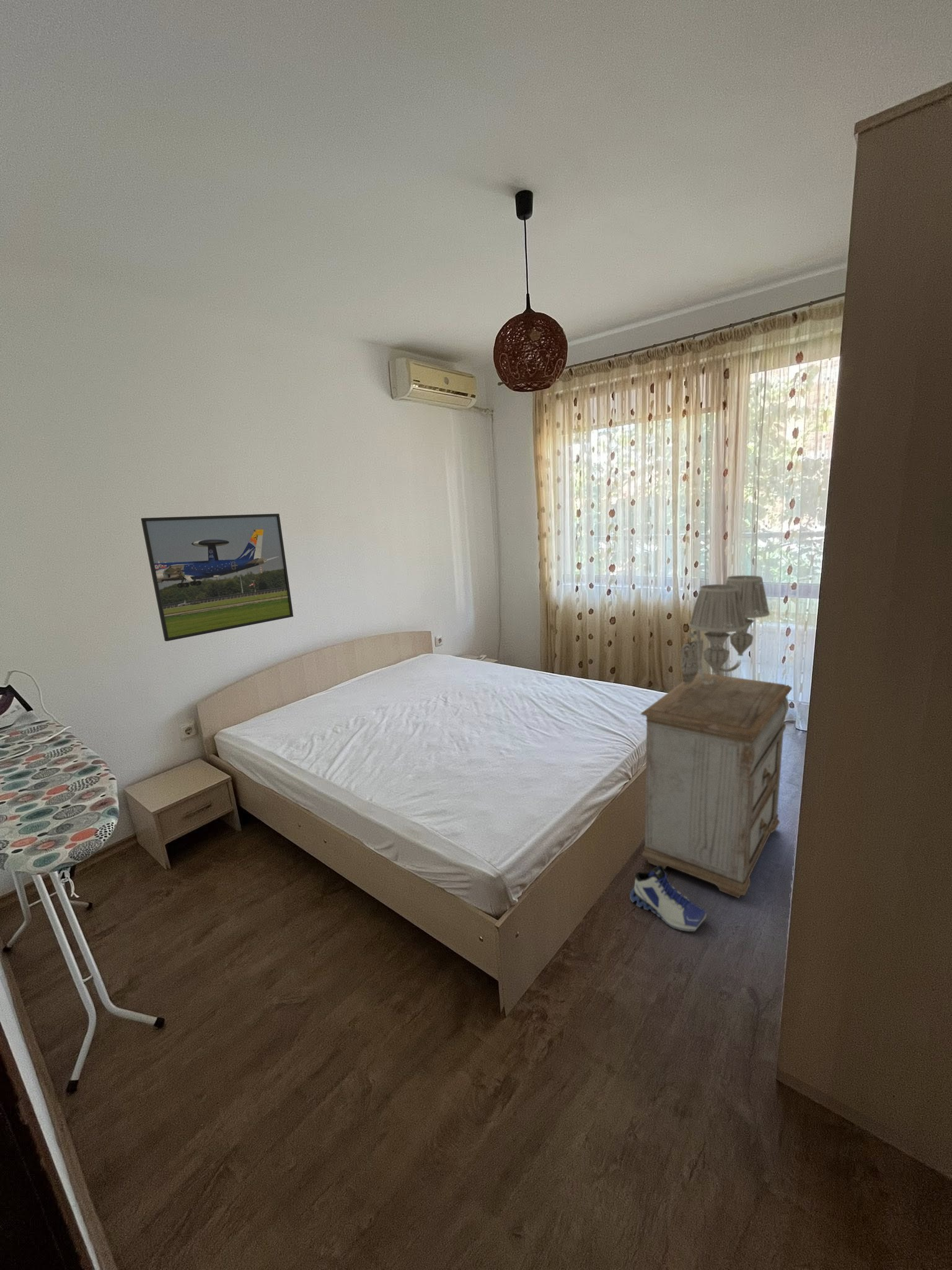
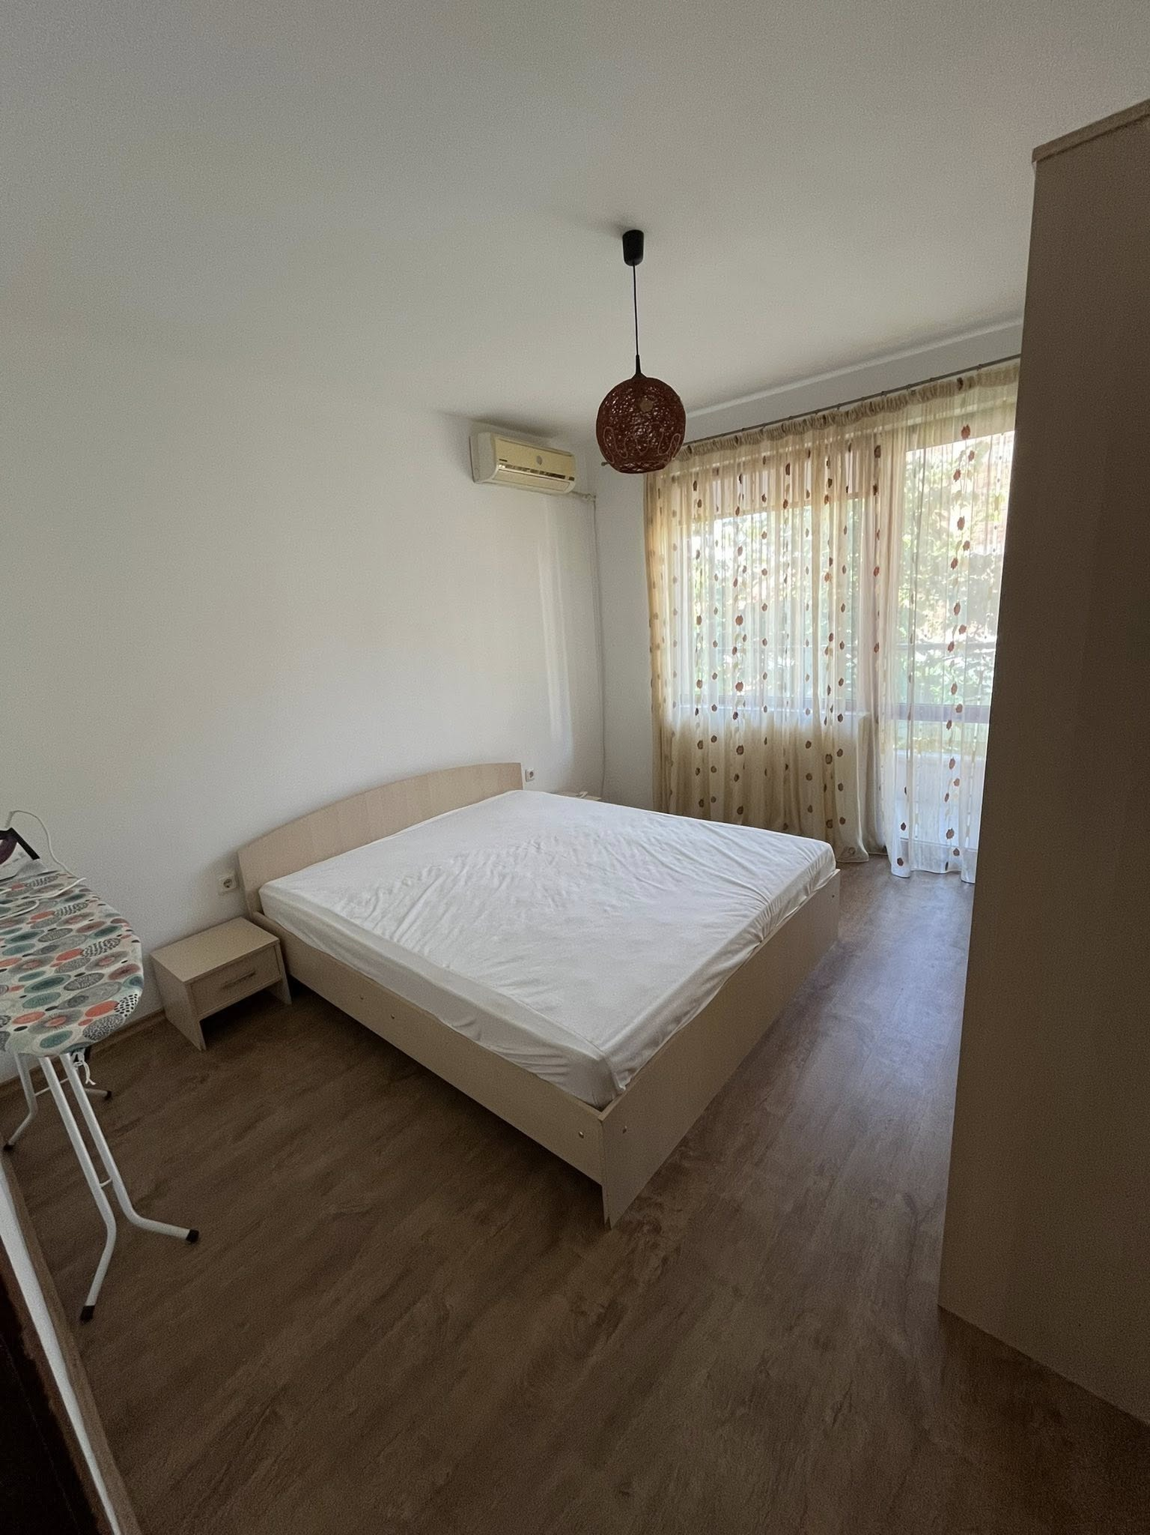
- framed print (226, 573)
- wall sconce (721, 638)
- nightstand (716, 773)
- sneaker (664, 894)
